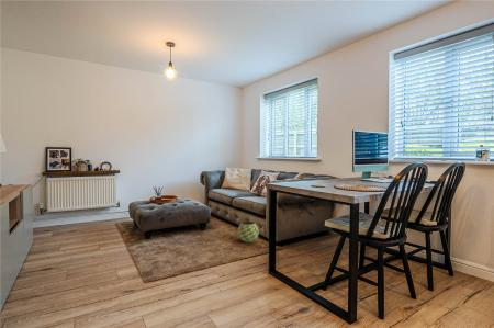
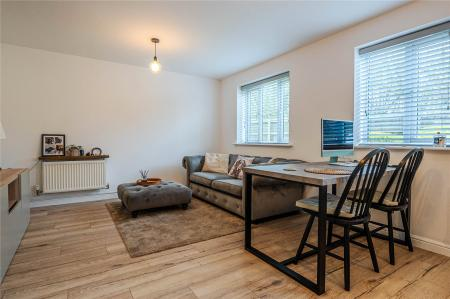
- decorative ball (248, 231)
